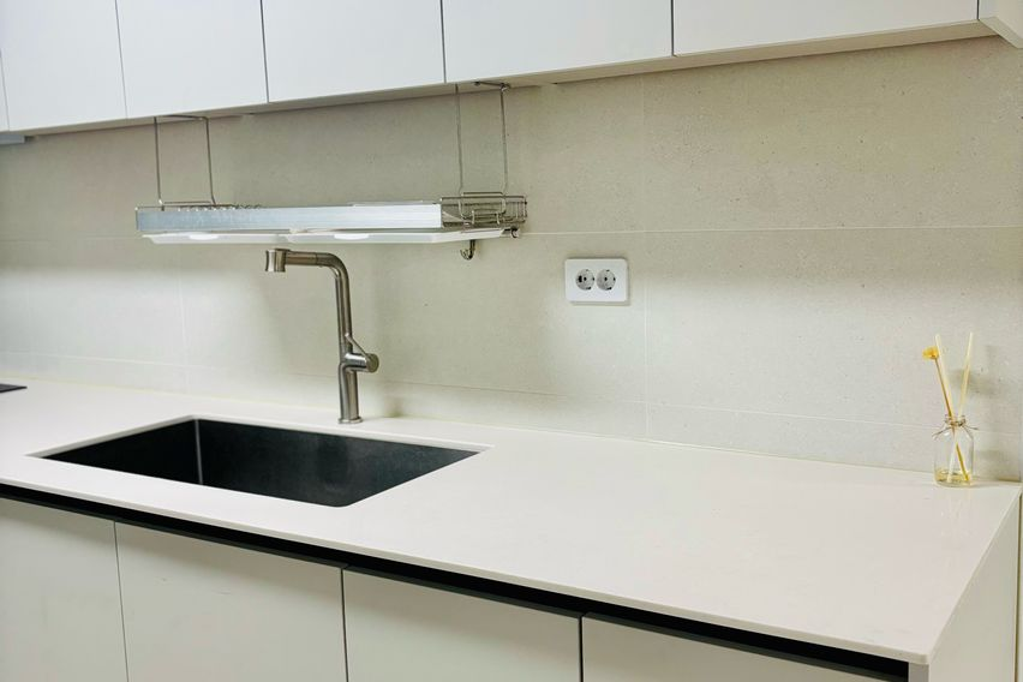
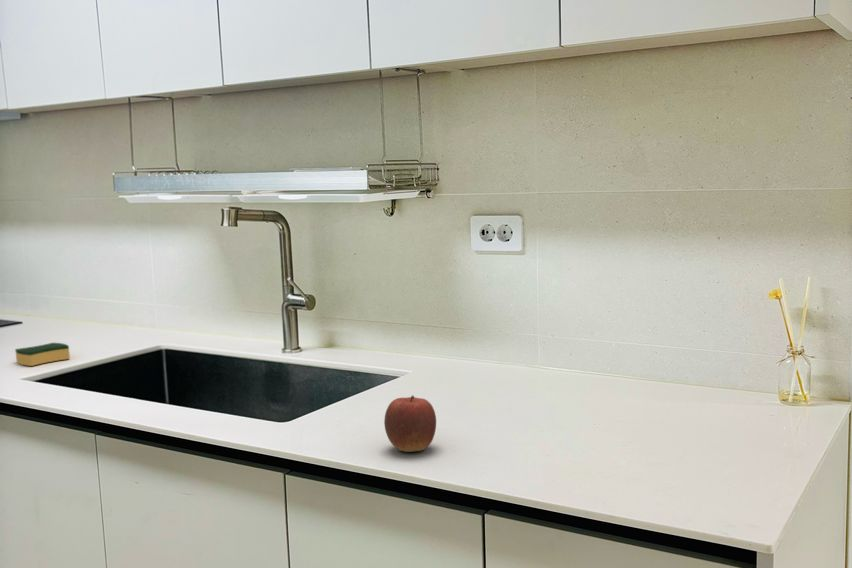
+ apple (410, 421)
+ sponge (42, 353)
